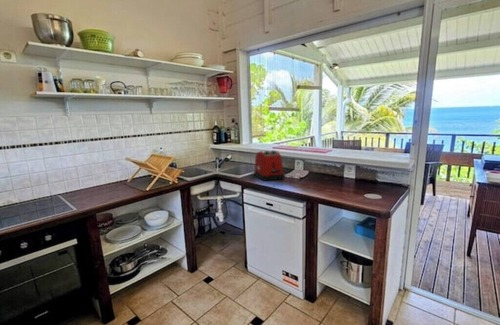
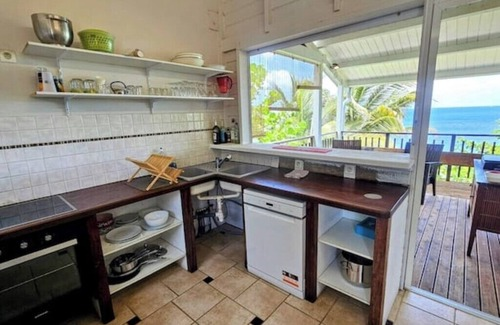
- toaster (268, 163)
